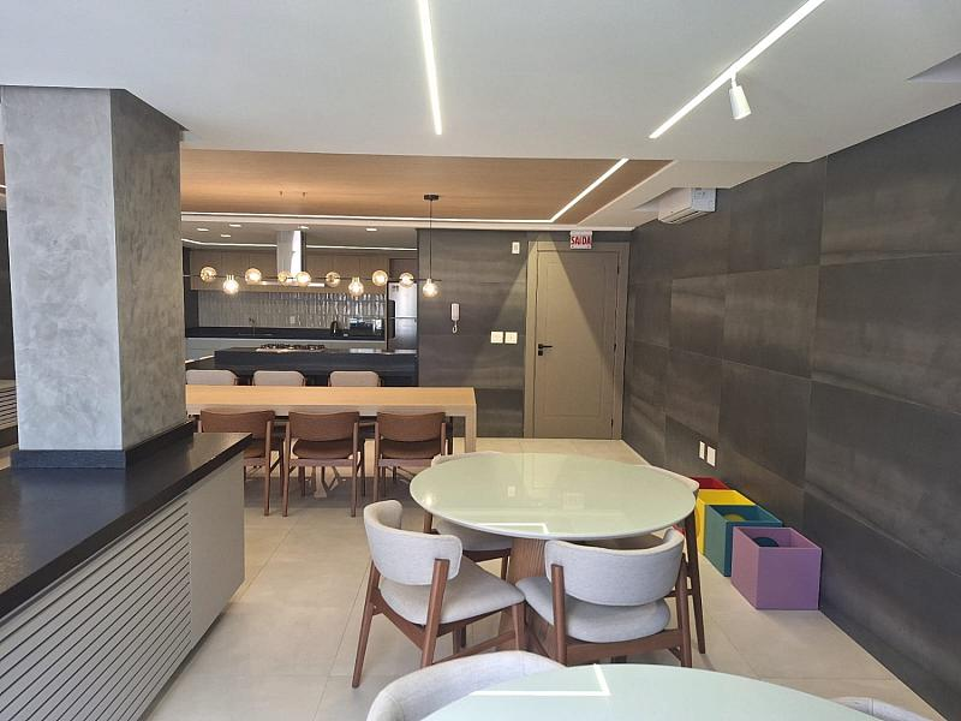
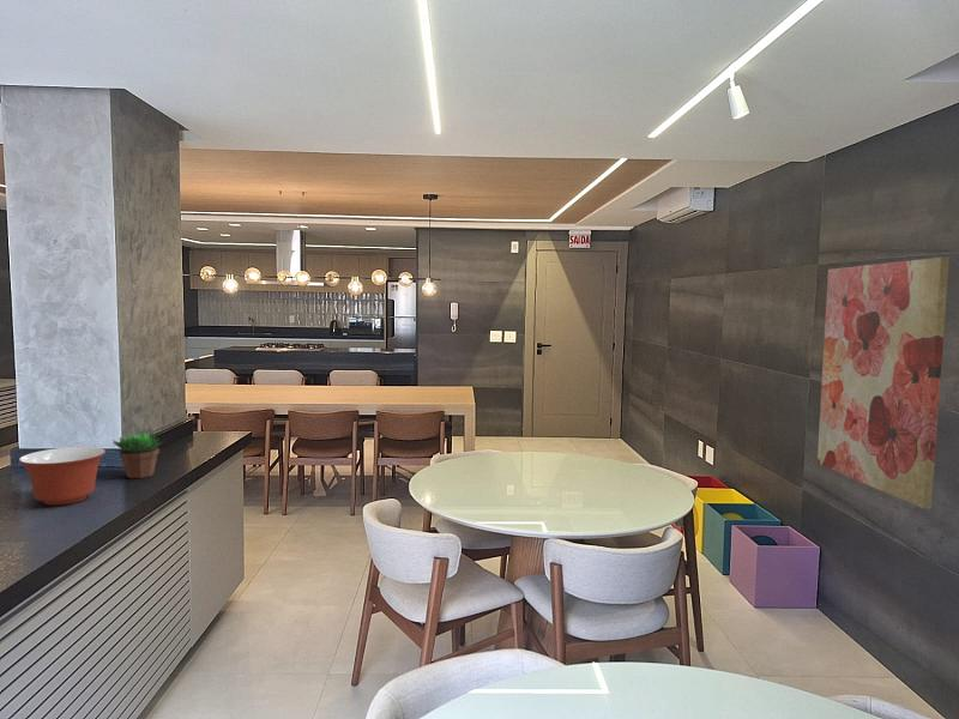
+ wall art (873, 375)
+ succulent plant (137, 454)
+ mixing bowl (64, 477)
